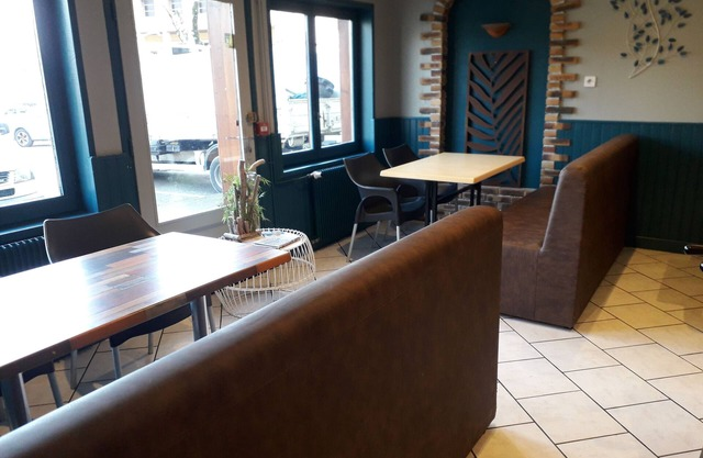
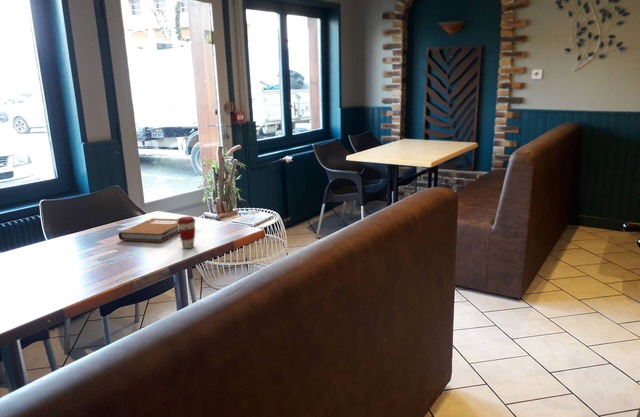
+ coffee cup (187, 232)
+ notebook (155, 228)
